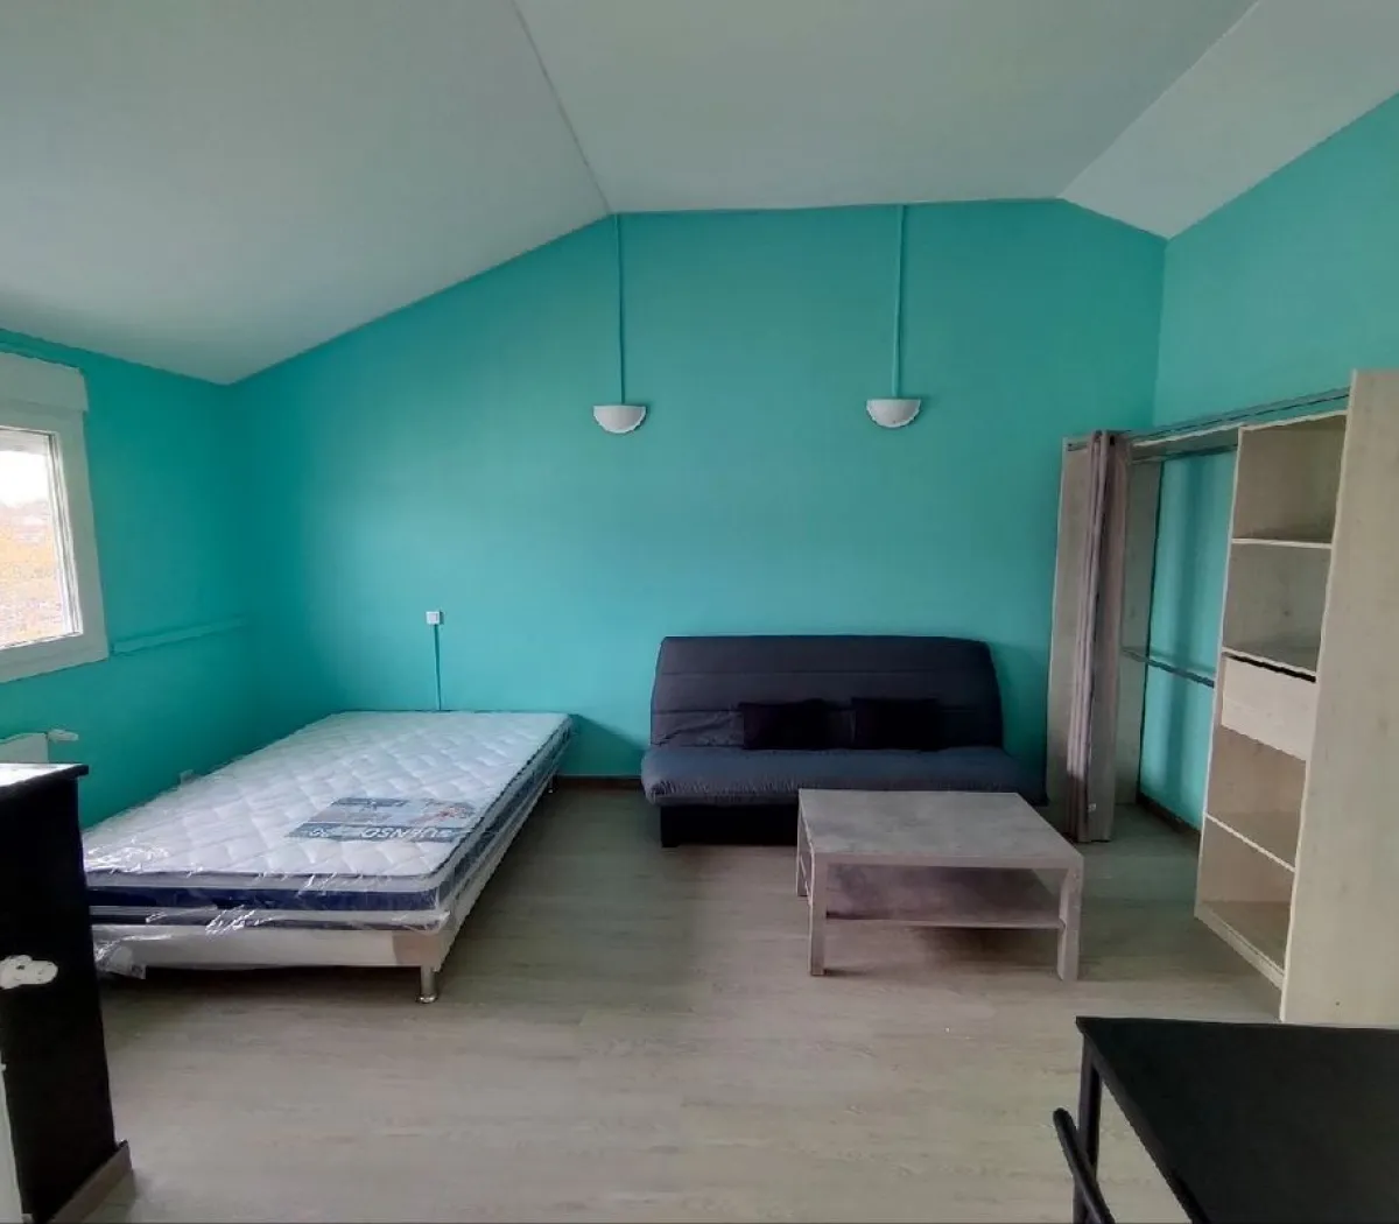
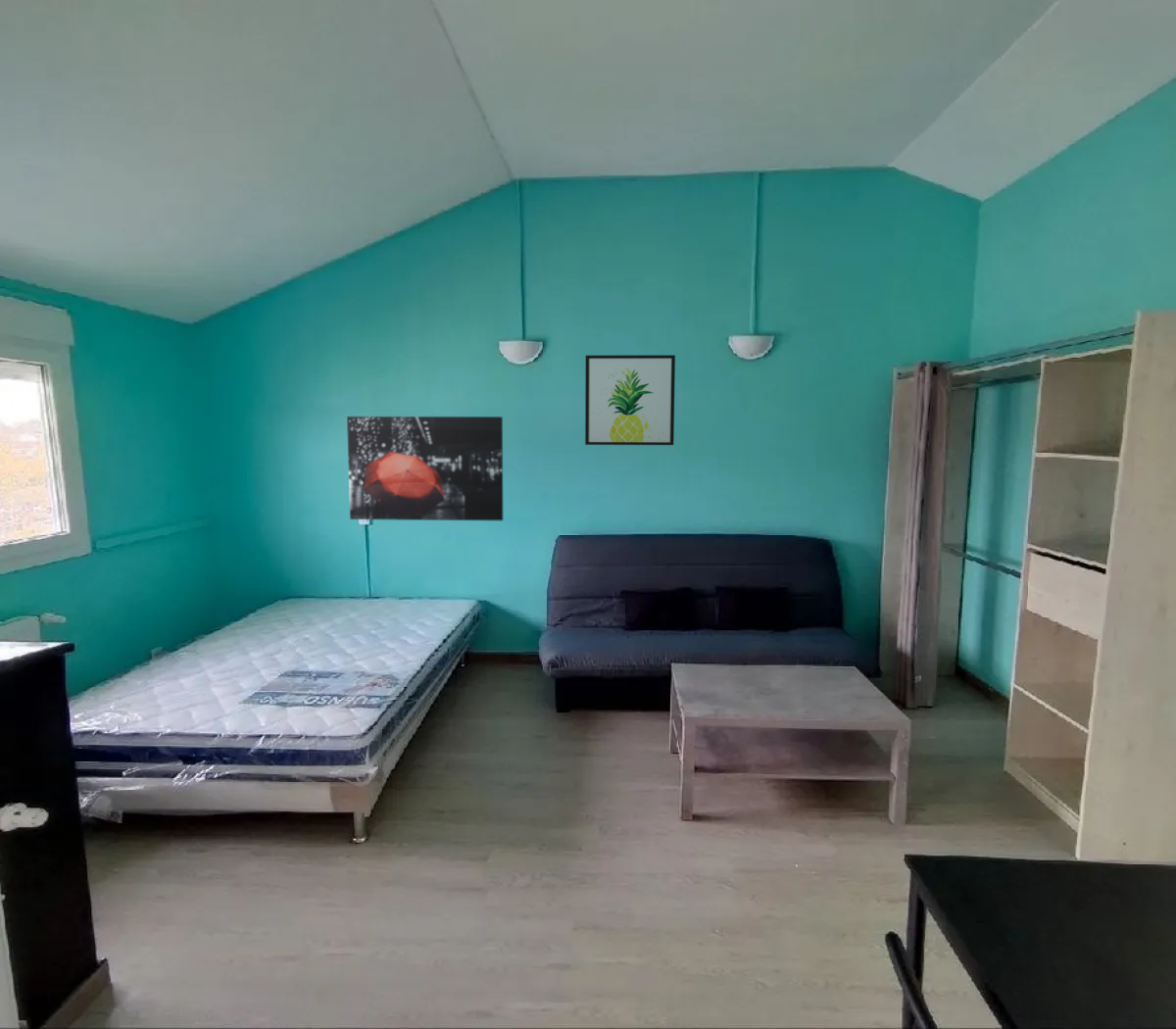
+ wall art (629, 400)
+ wall art (425, 468)
